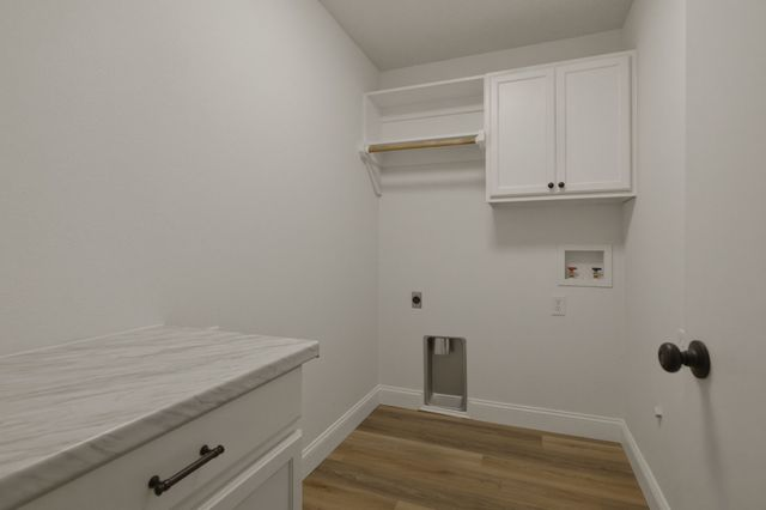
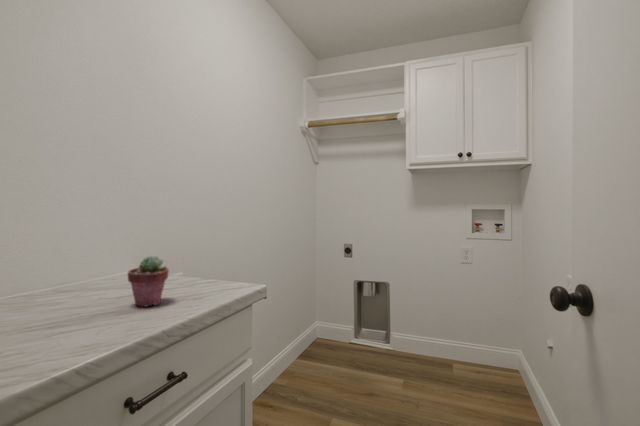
+ potted succulent (148, 279)
